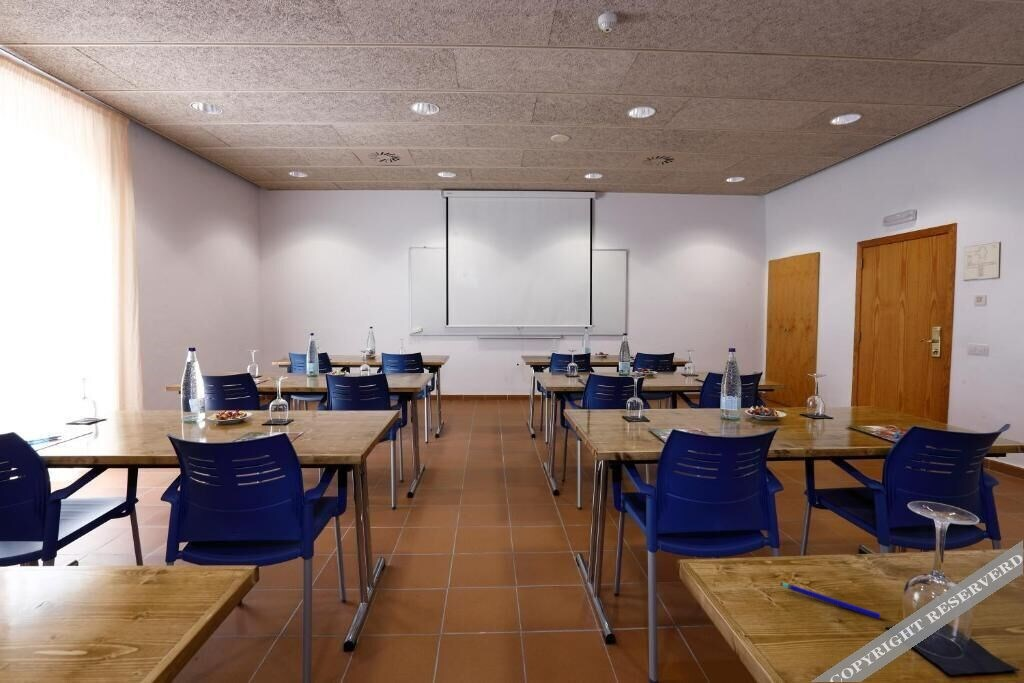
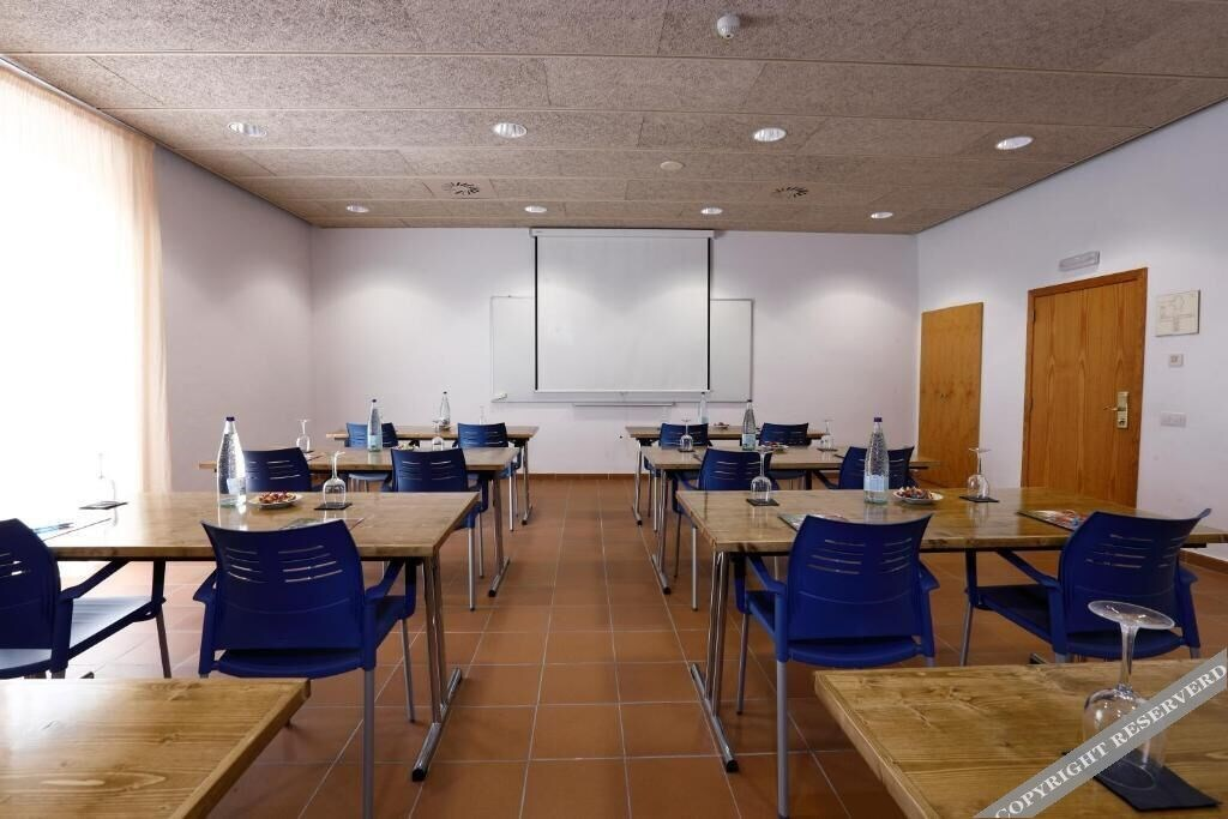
- pen (827, 599)
